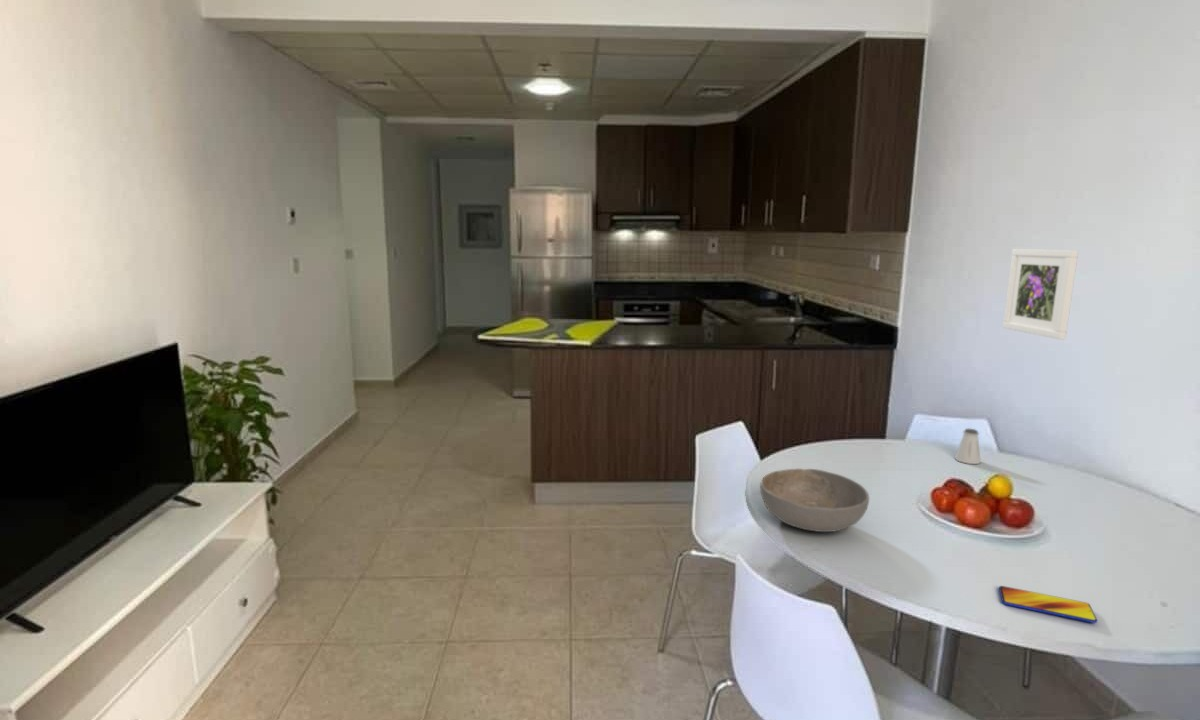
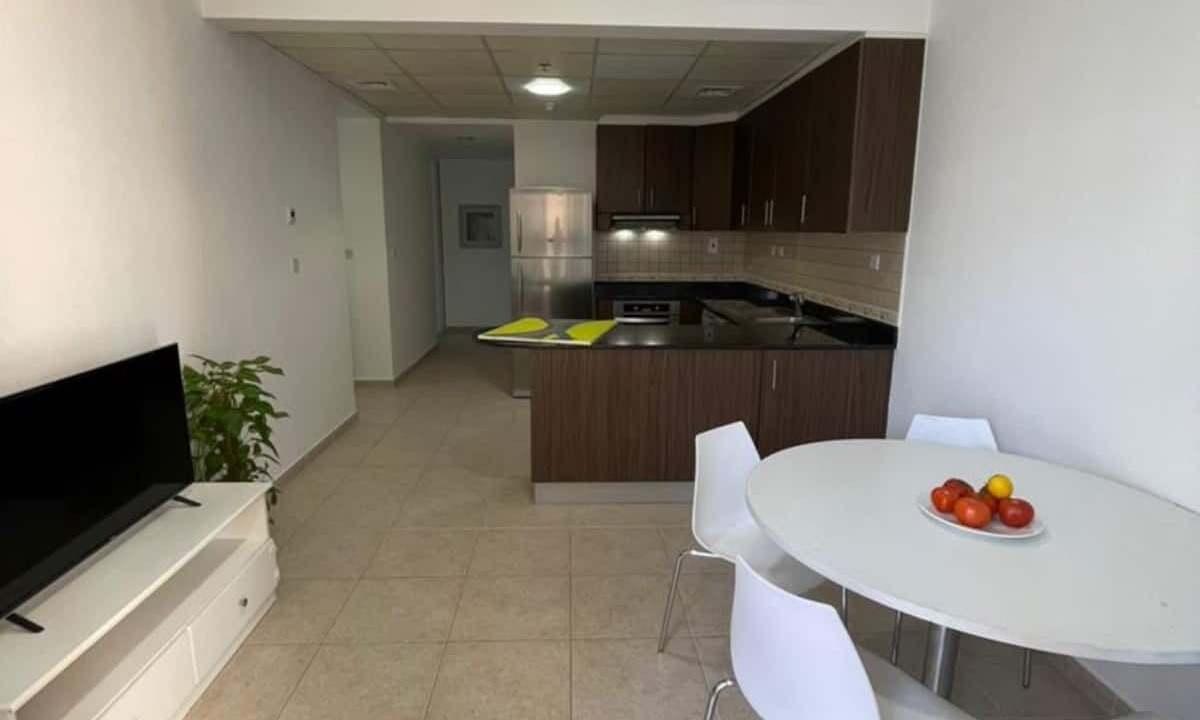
- saltshaker (969, 445)
- smartphone (1045, 604)
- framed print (1037, 291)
- bowl (811, 504)
